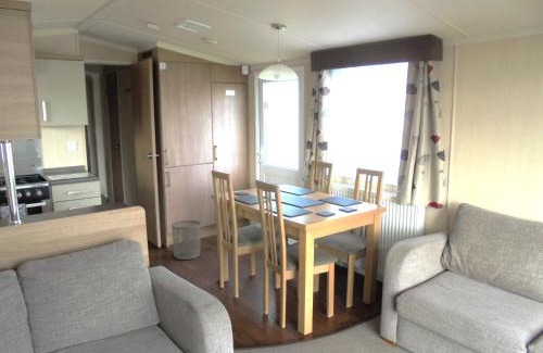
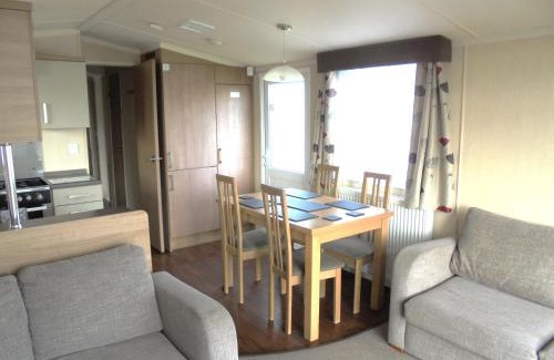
- waste bin (187, 239)
